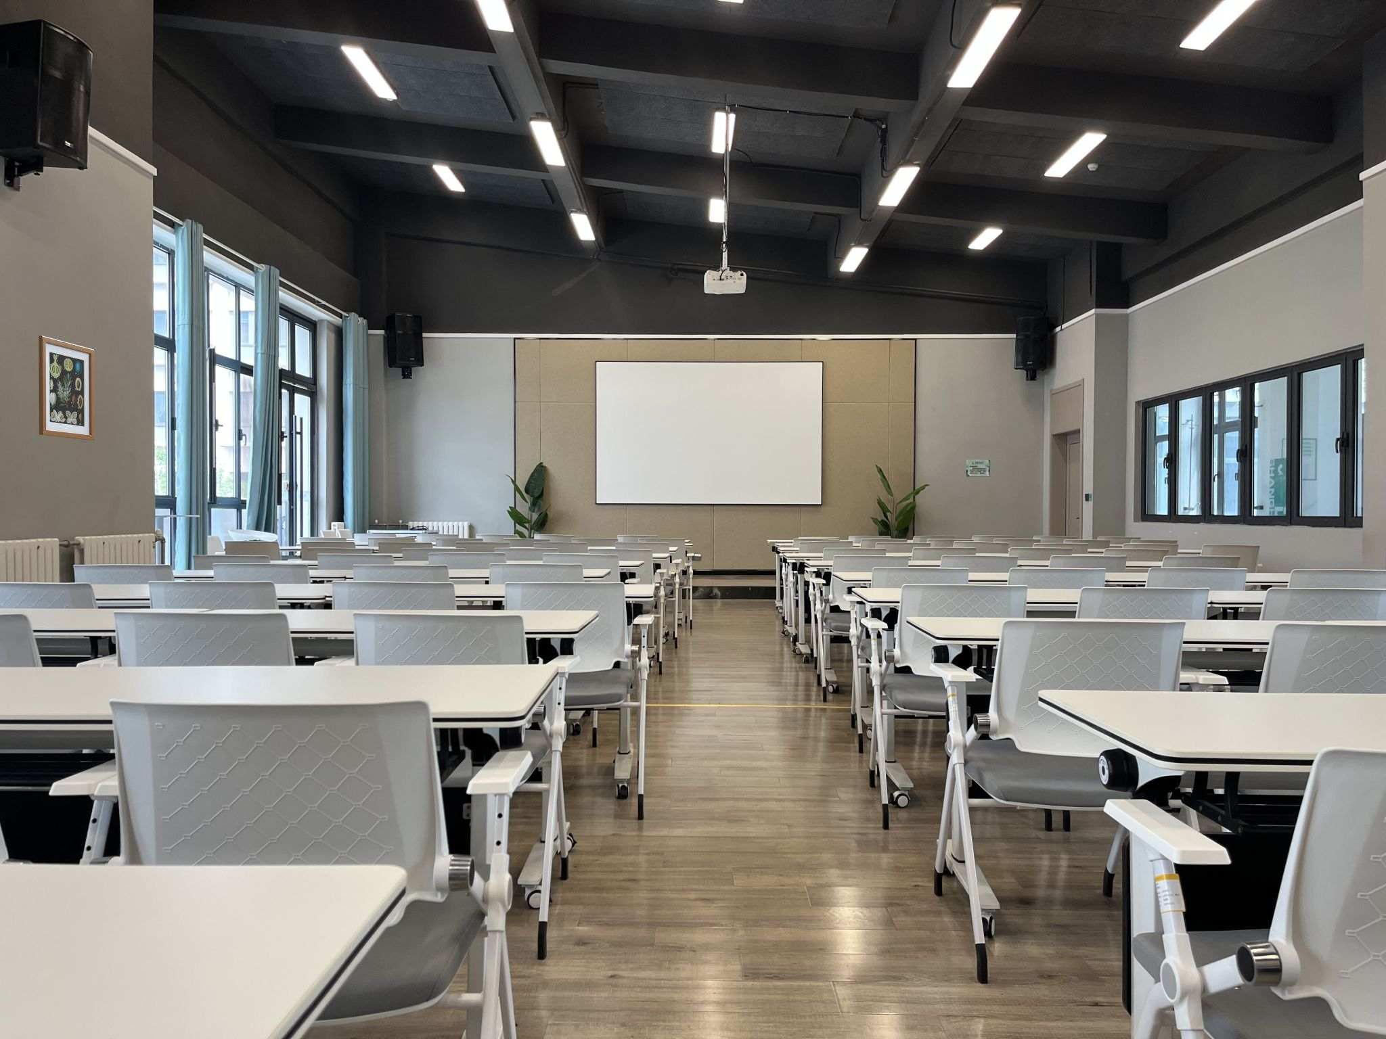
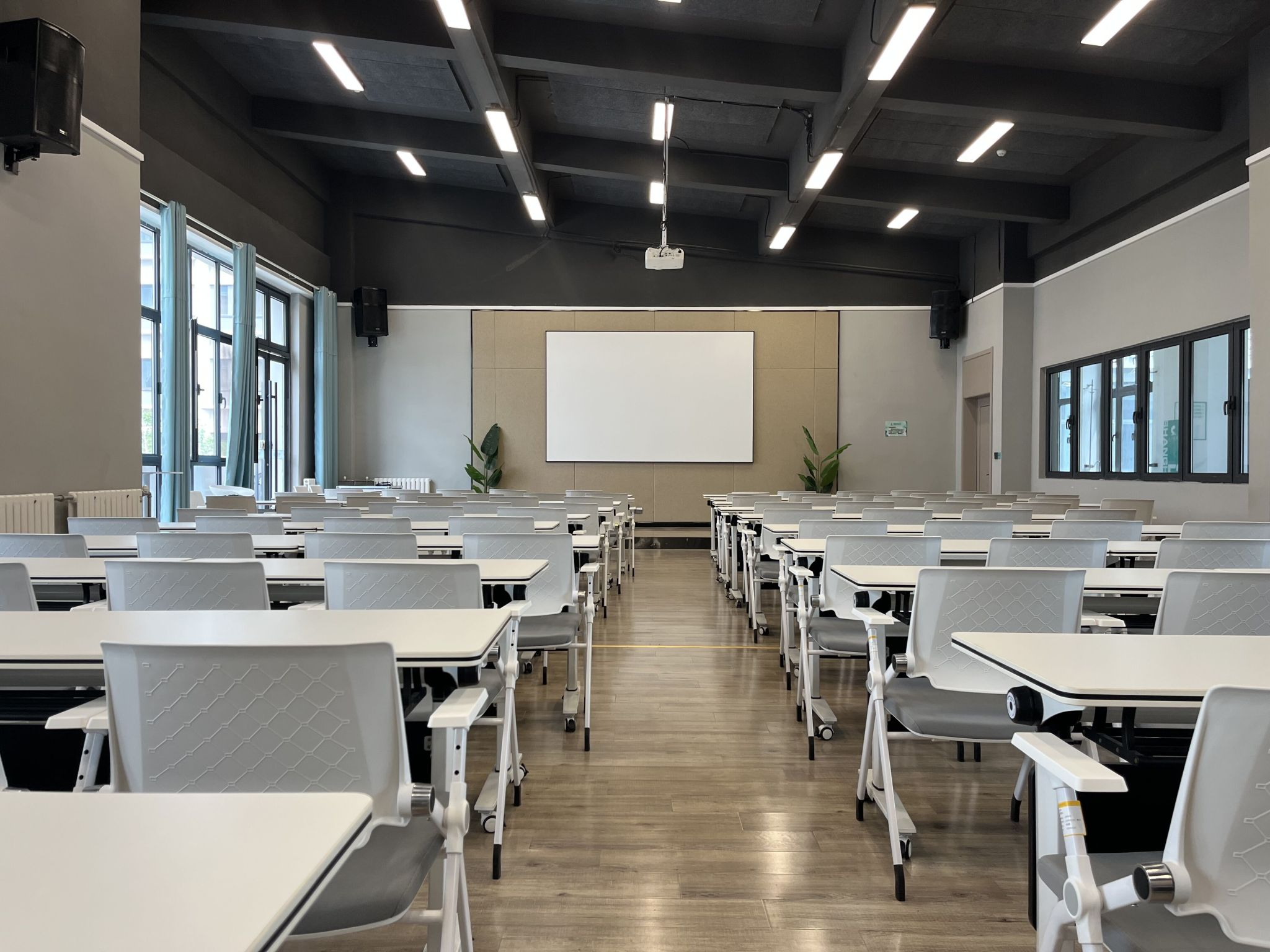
- wall art (68, 391)
